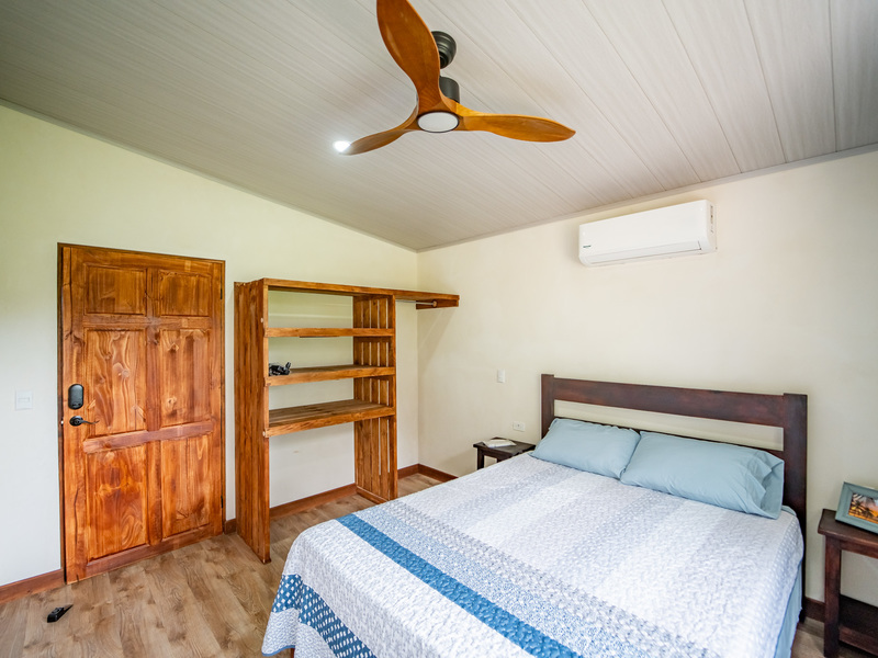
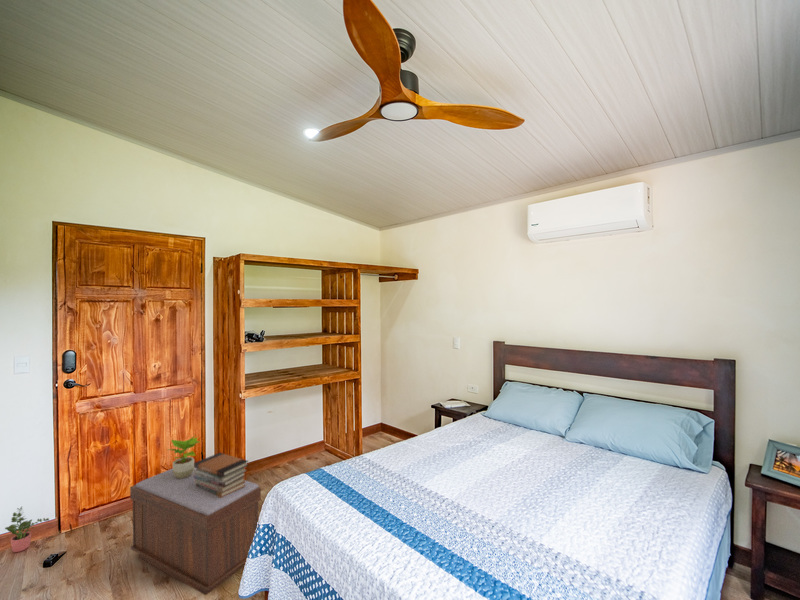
+ bench (196, 520)
+ potted plant (28, 528)
+ potted plant (186, 454)
+ book stack (220, 473)
